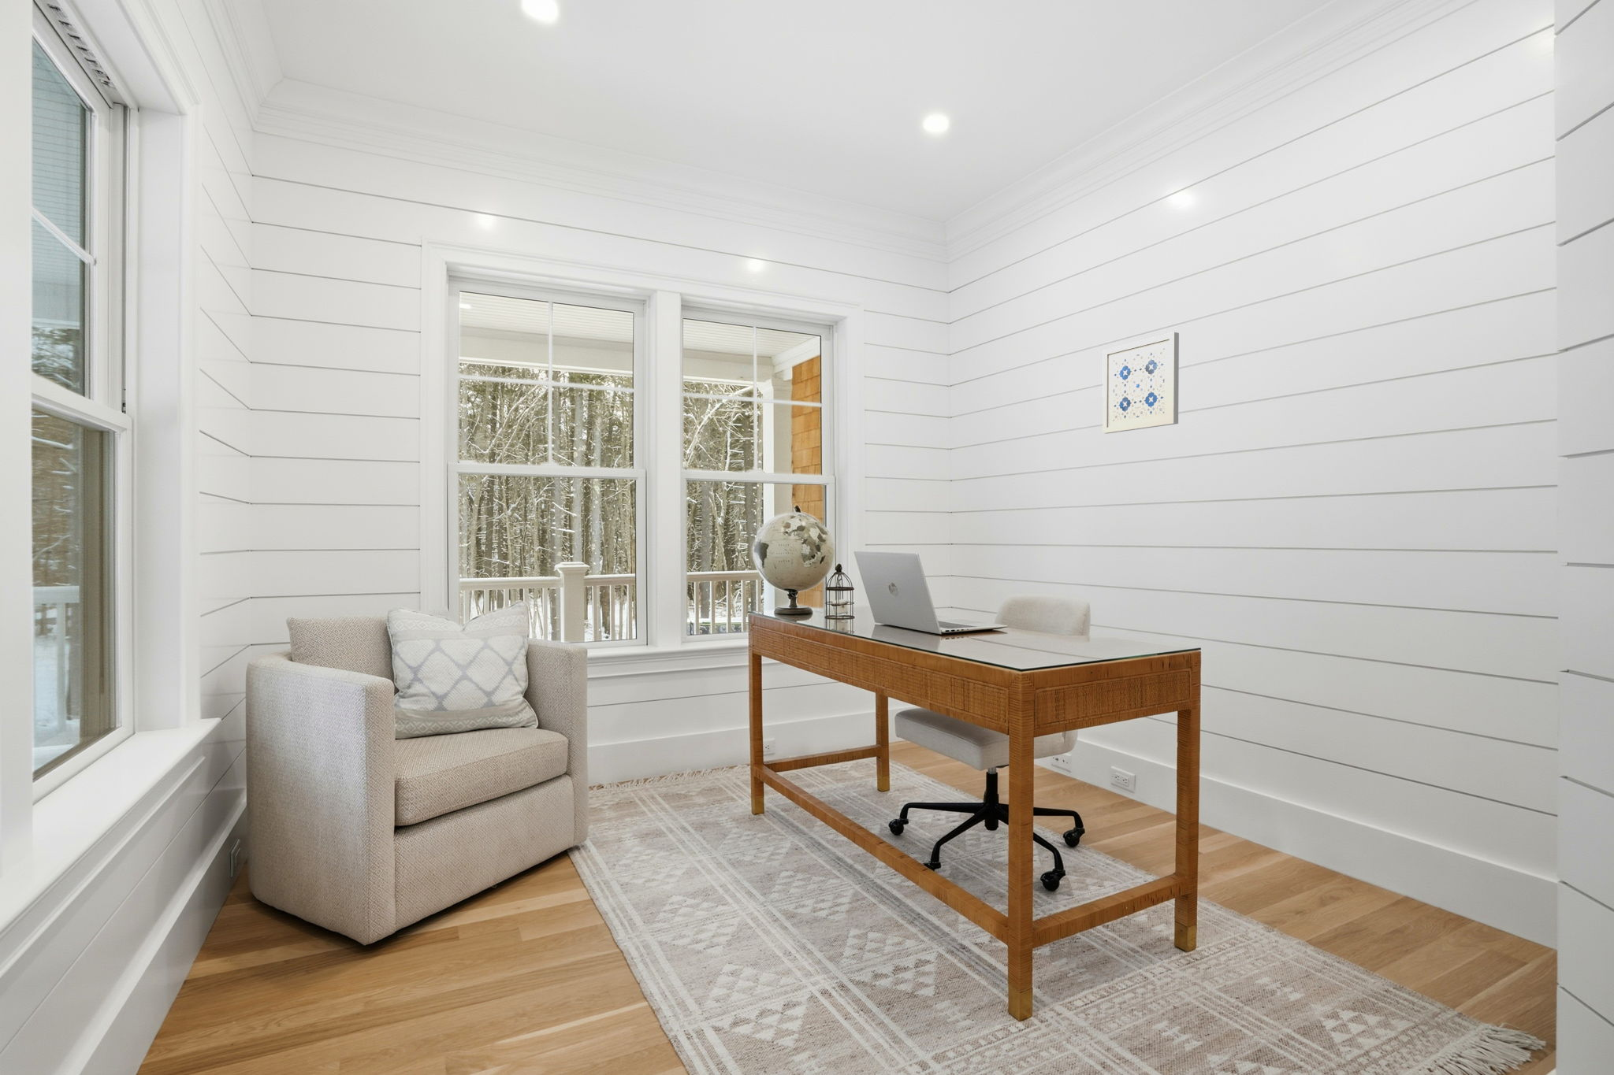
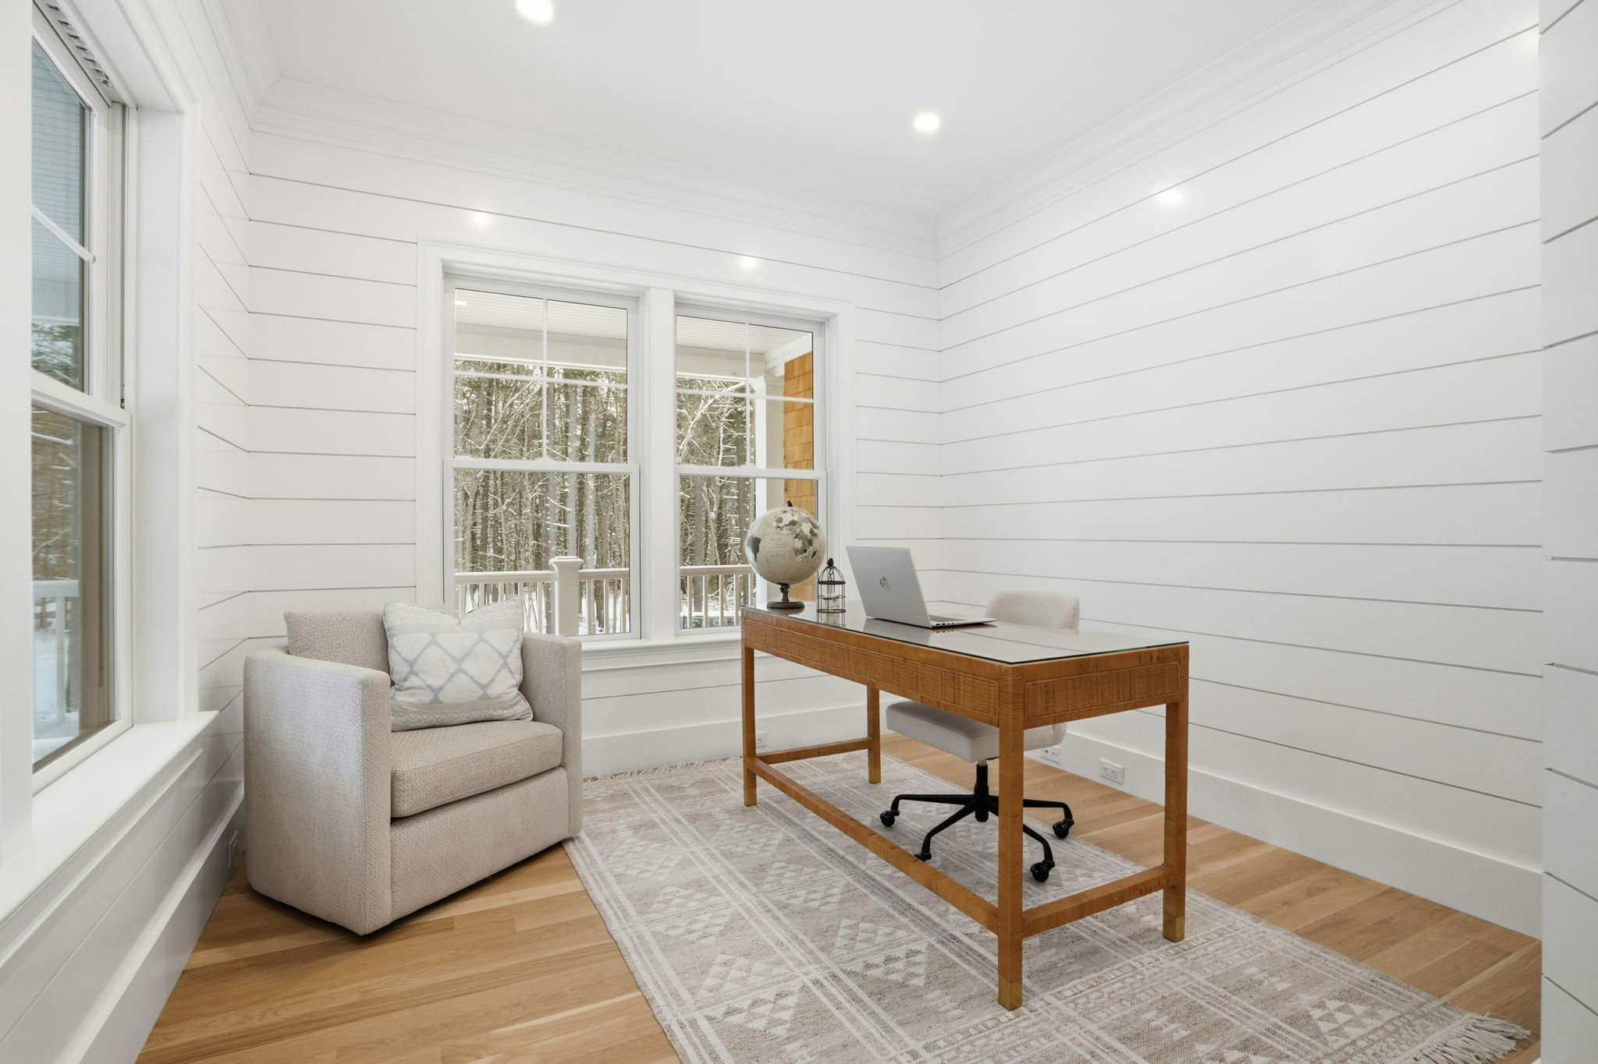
- wall art (1139, 385)
